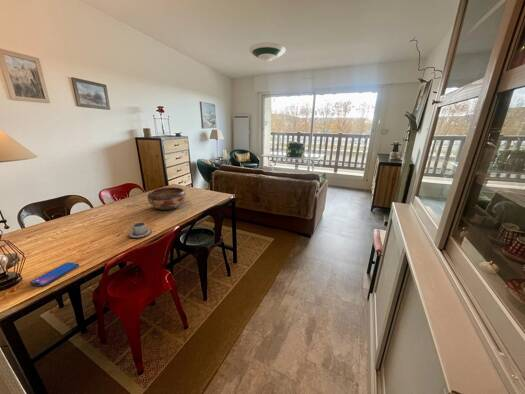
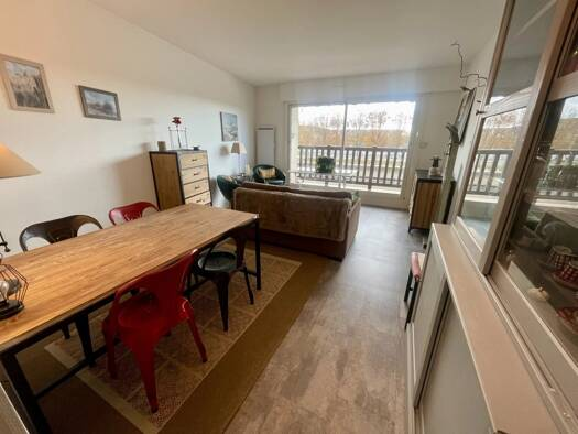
- smartphone (56, 273)
- cup (139, 229)
- decorative bowl (167, 199)
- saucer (267, 55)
